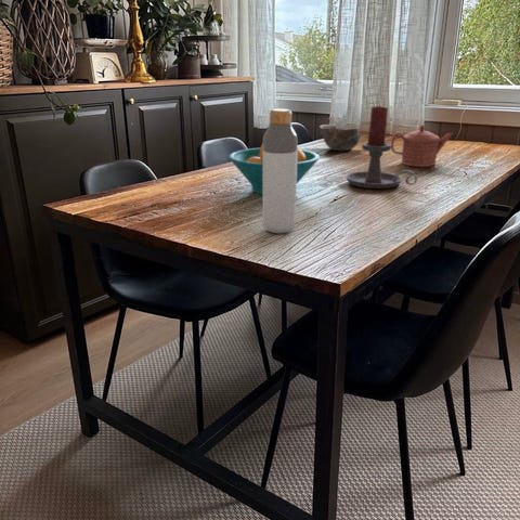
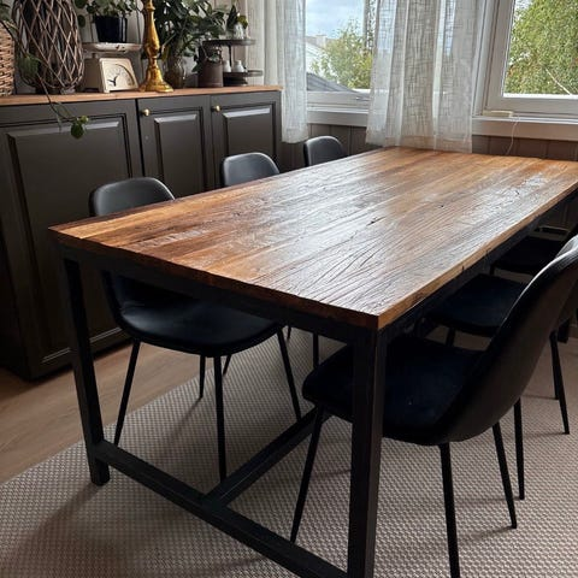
- fruit bowl (262, 165)
- candle holder (384, 146)
- bowl (338, 138)
- bottle (280, 172)
- teapot (420, 144)
